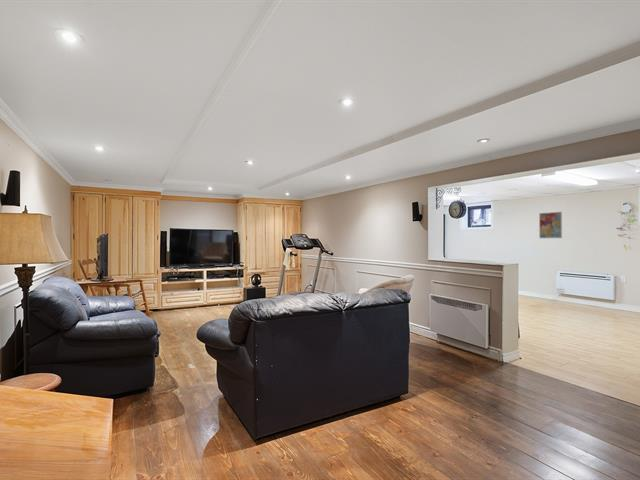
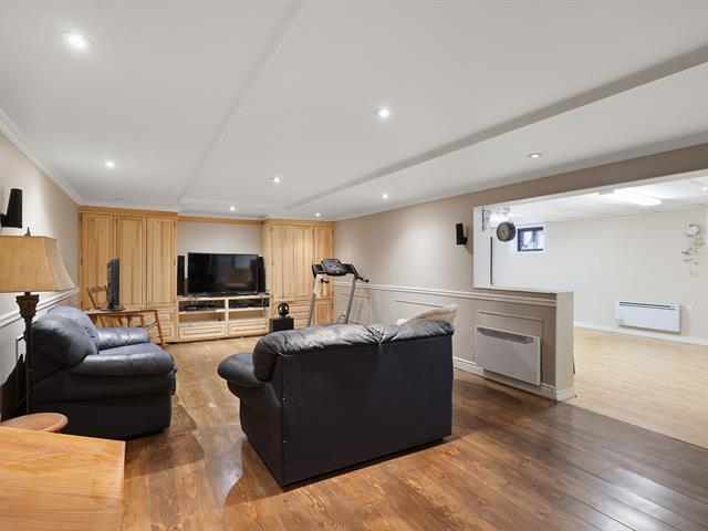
- wall art (550, 225)
